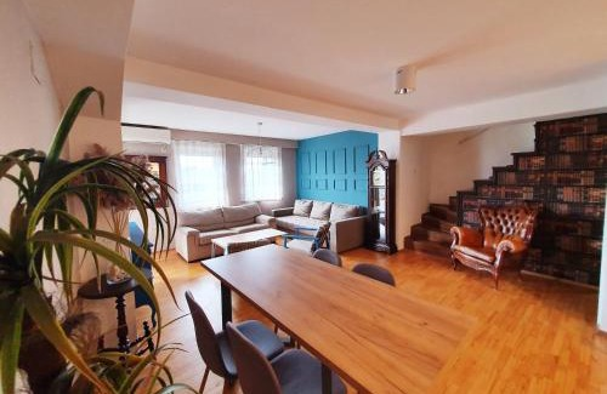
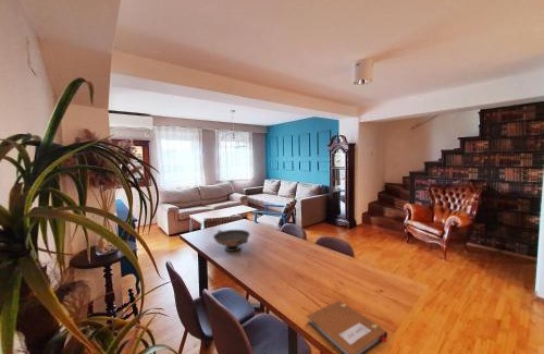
+ notebook (346, 327)
+ decorative bowl (232, 241)
